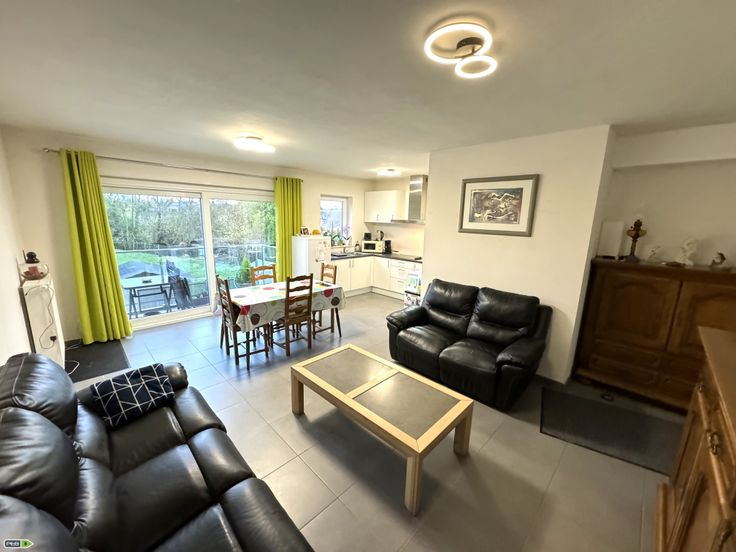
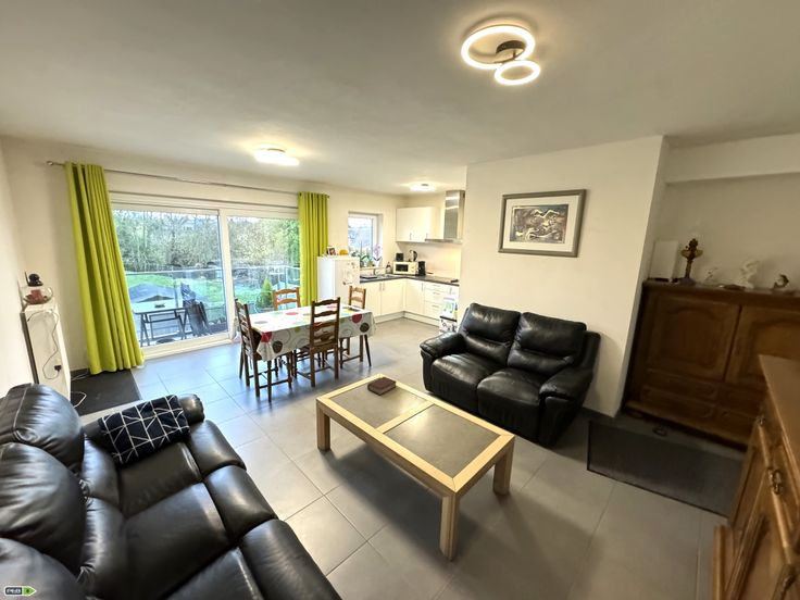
+ book (382, 385)
